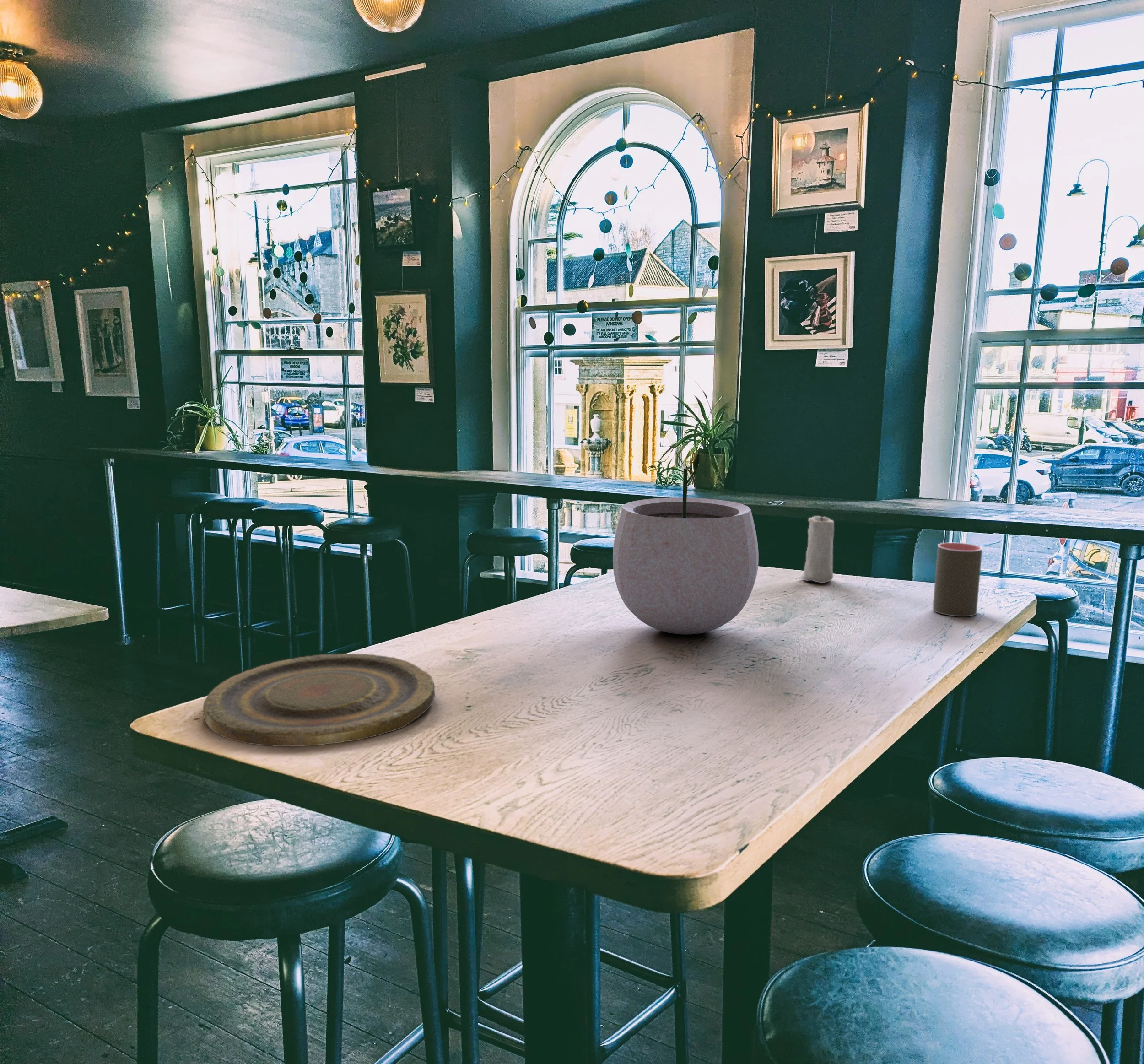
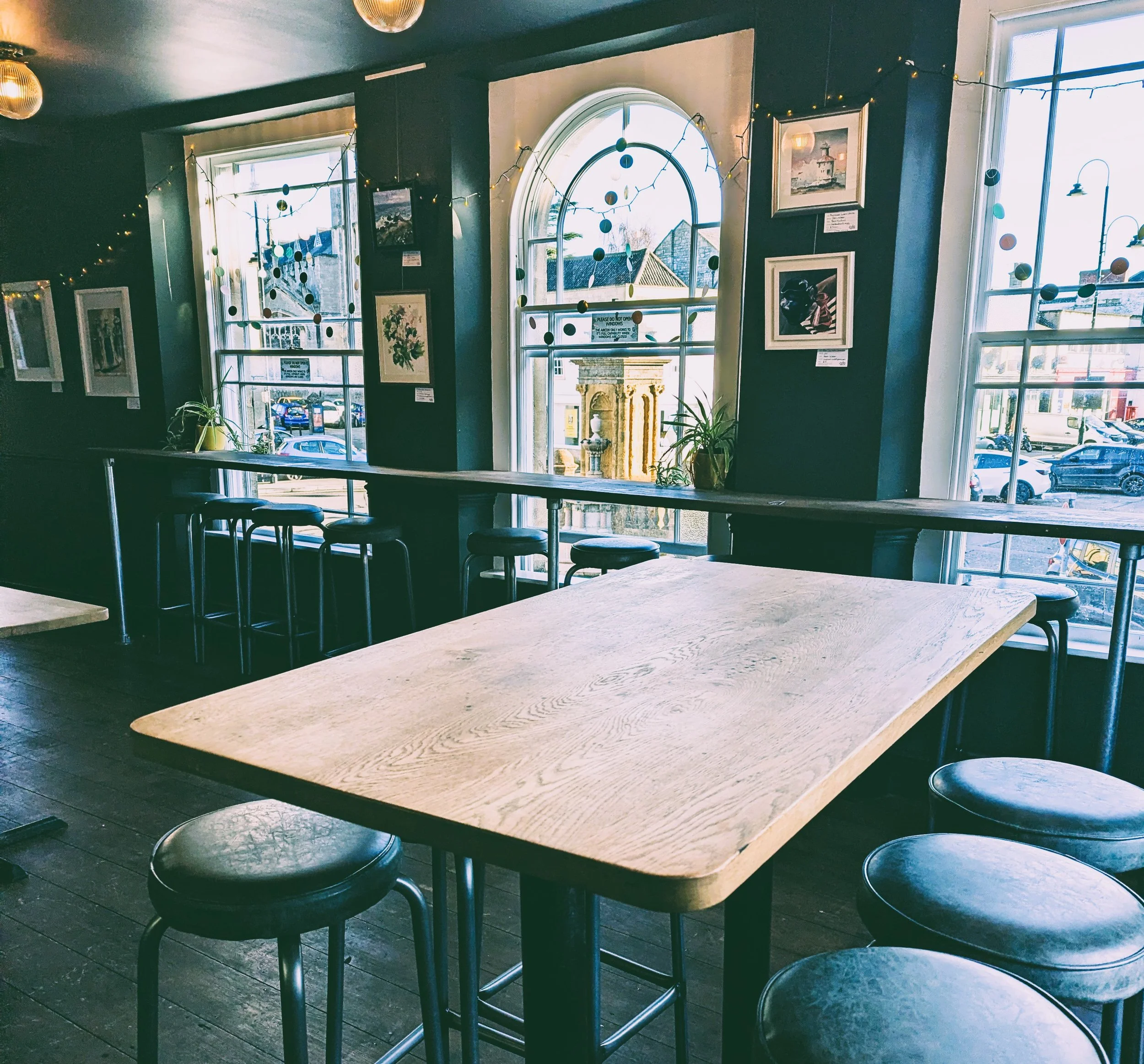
- candle (819, 546)
- cup (957, 579)
- plate (323, 696)
- plant pot (685, 542)
